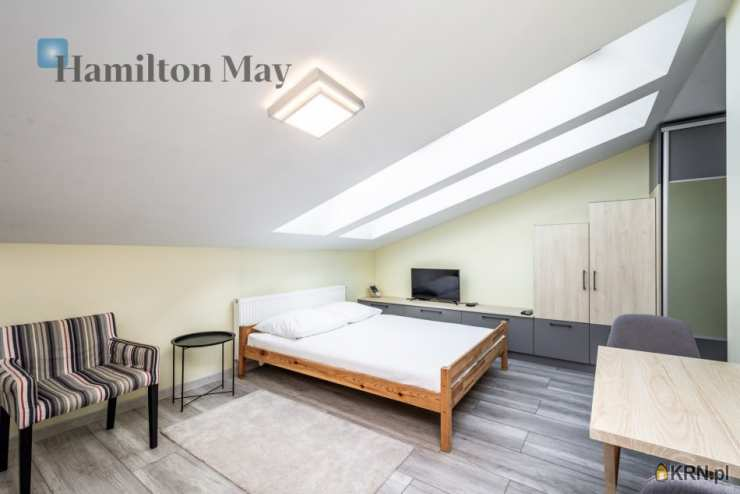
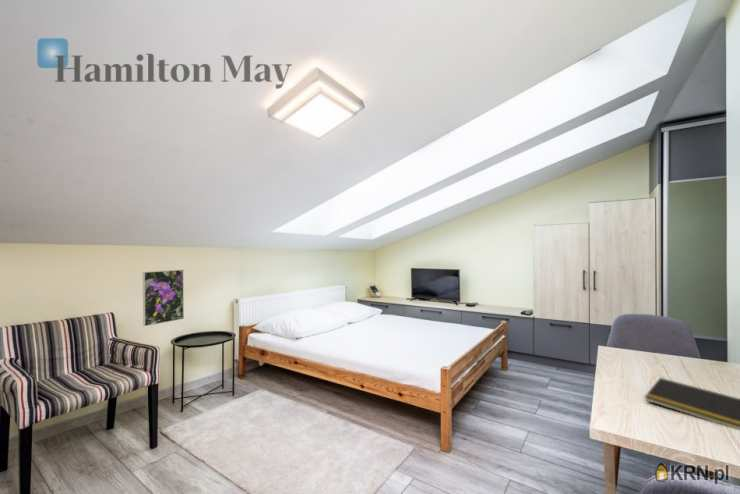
+ notepad (695, 400)
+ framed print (164, 296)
